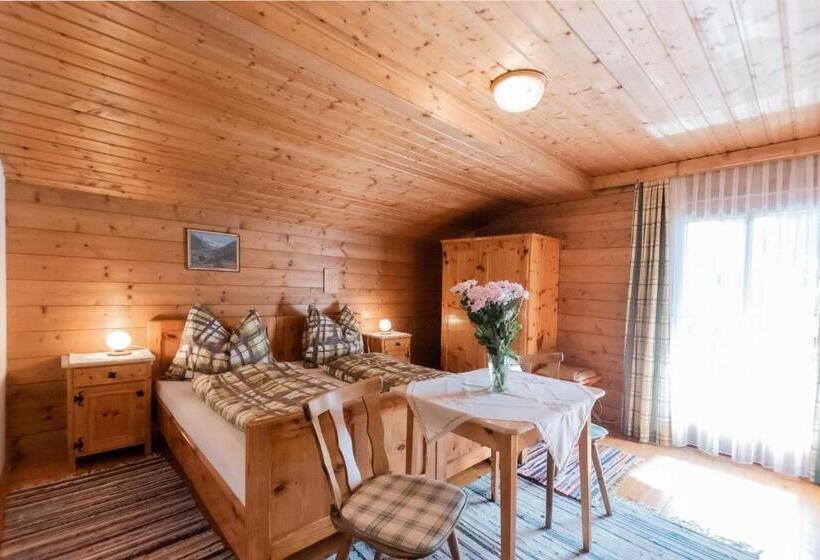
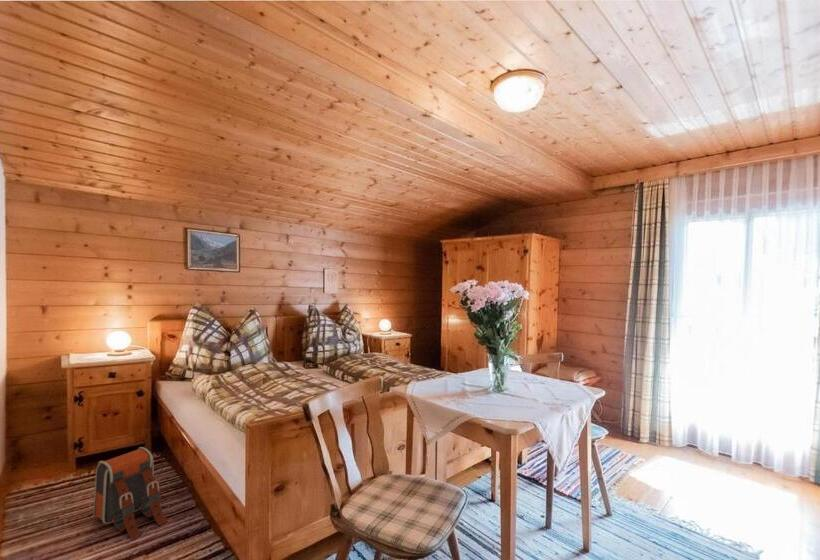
+ backpack (128, 486)
